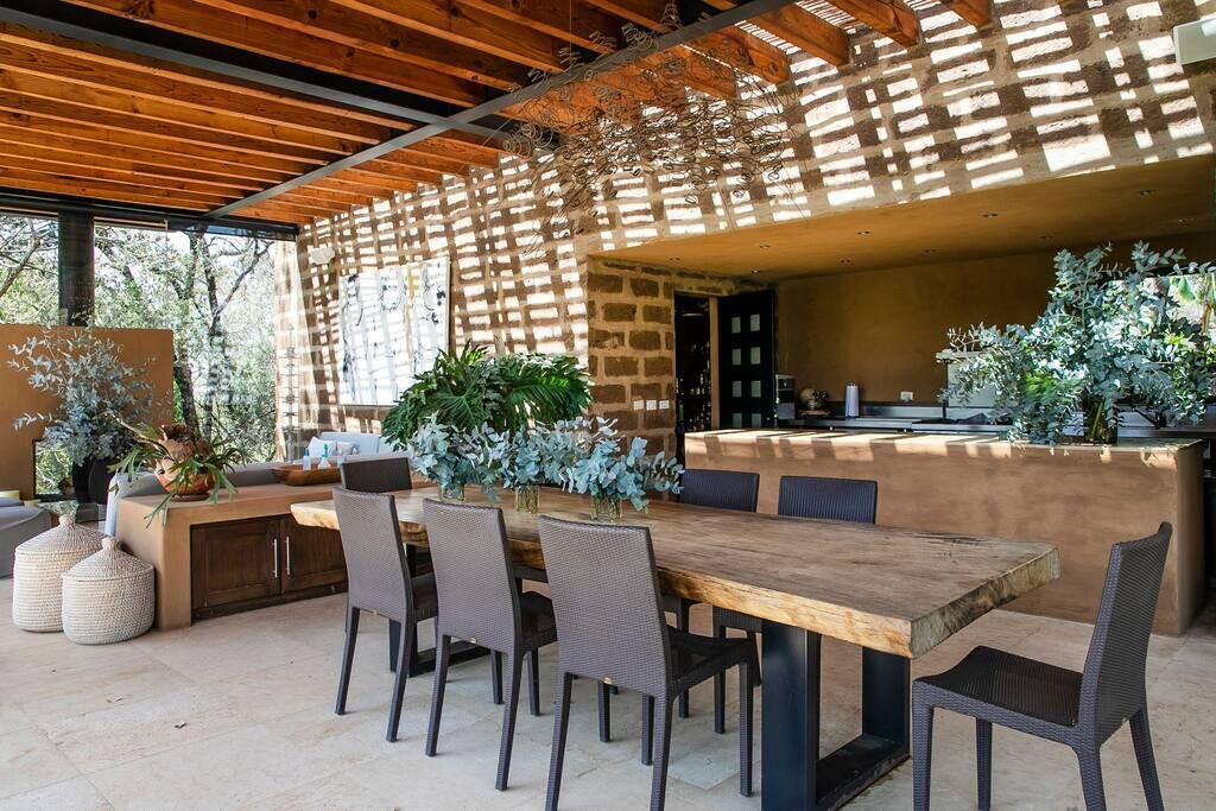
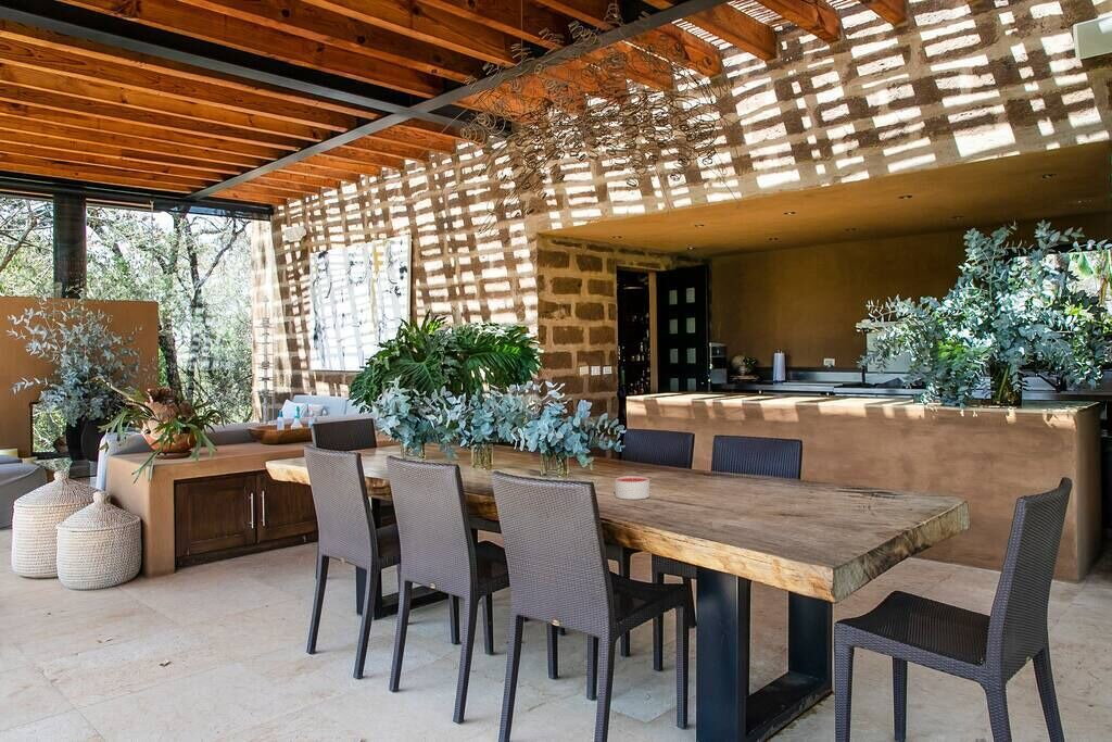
+ candle (632, 487)
